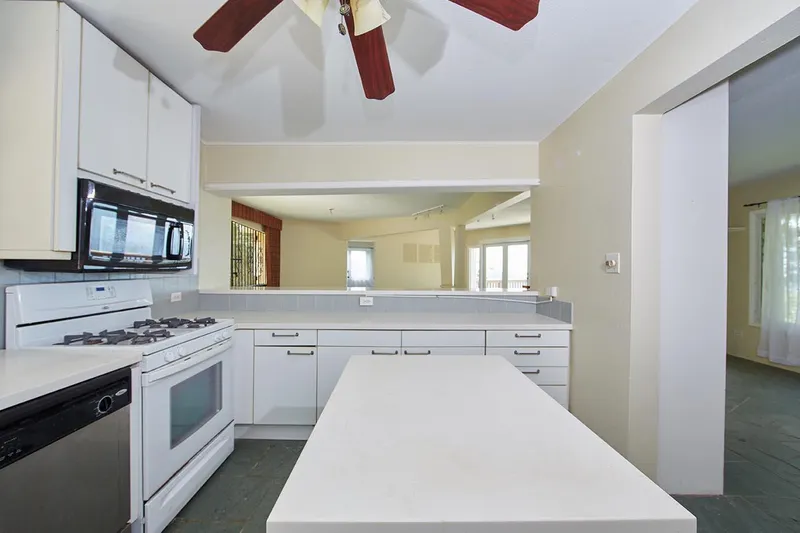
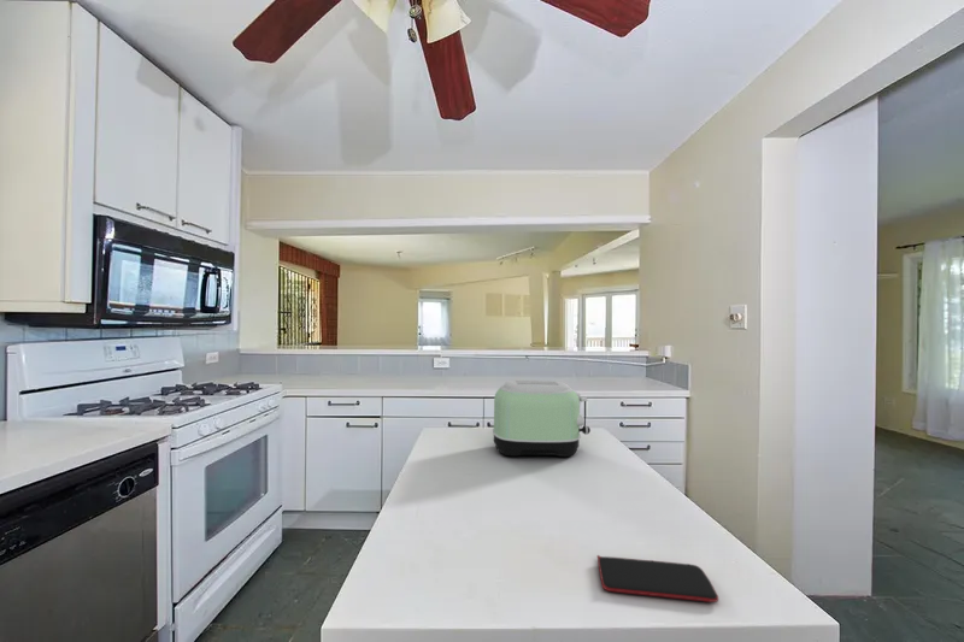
+ smartphone (653, 577)
+ toaster (539, 416)
